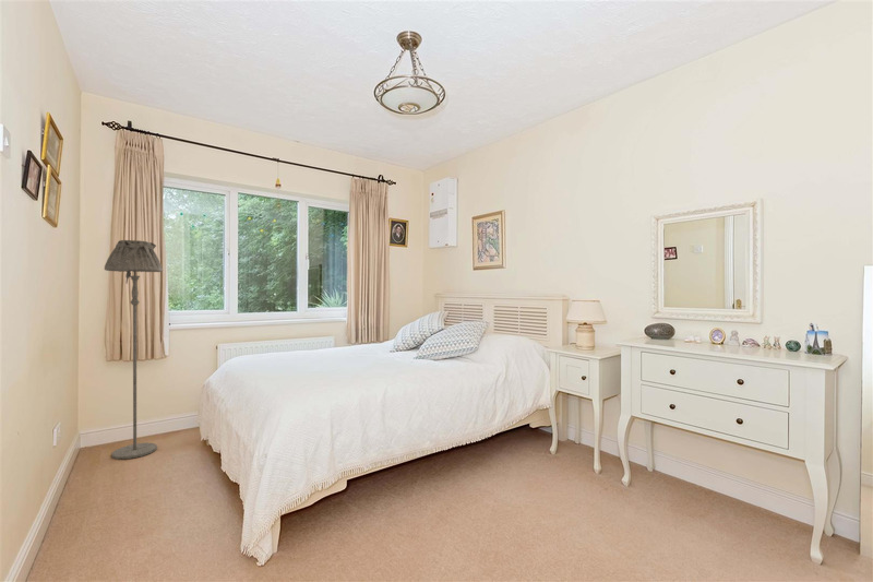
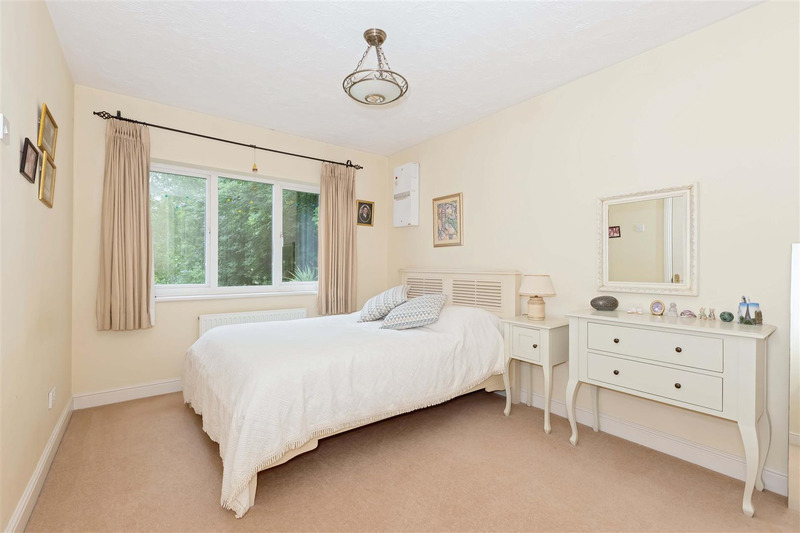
- floor lamp (134, 346)
